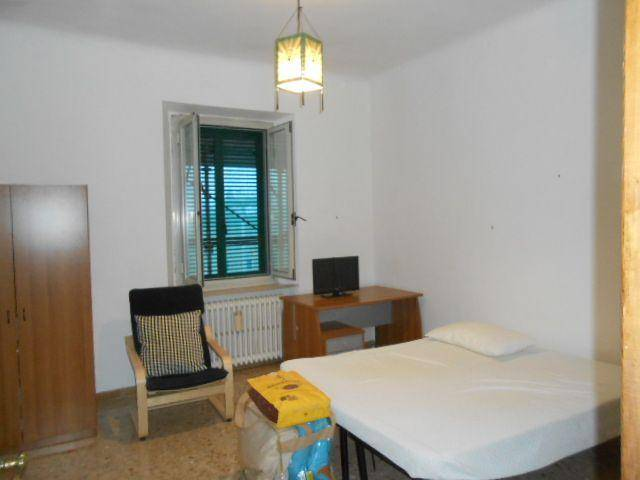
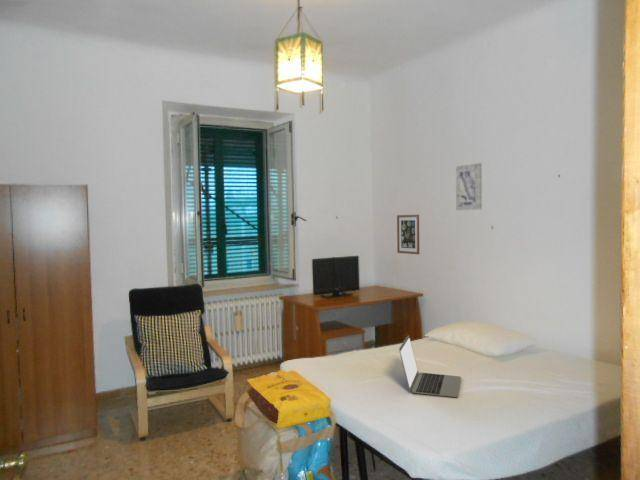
+ wall art (468, 187)
+ wall art (407, 234)
+ laptop (430, 373)
